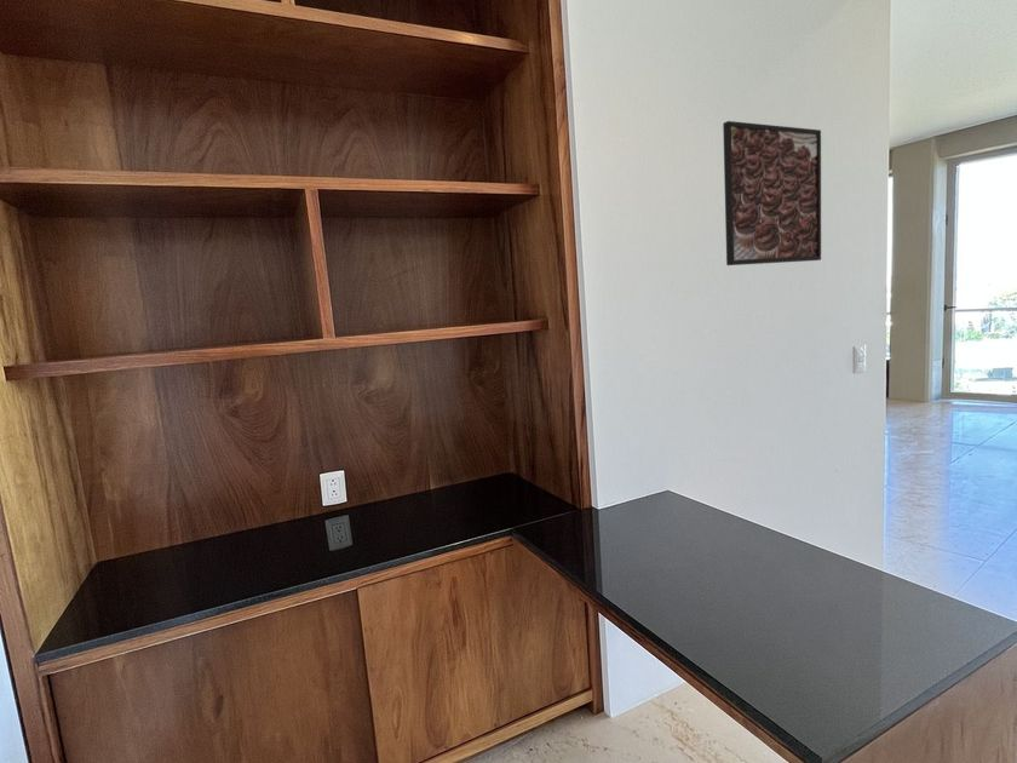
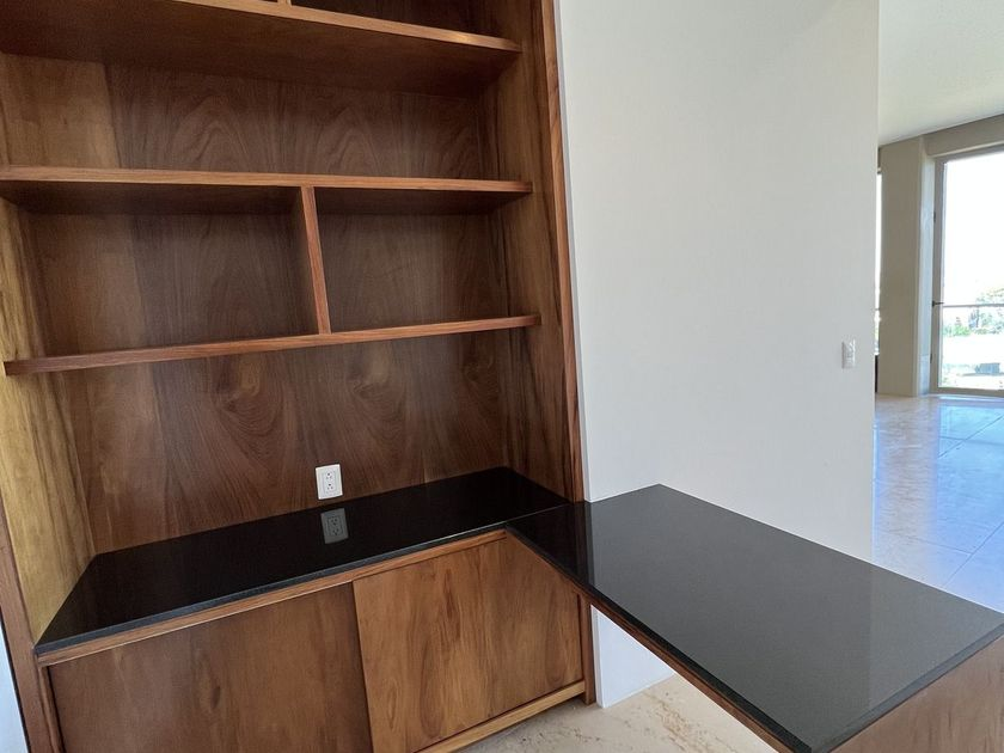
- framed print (775, 195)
